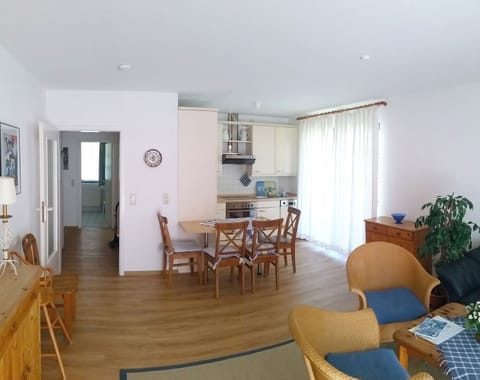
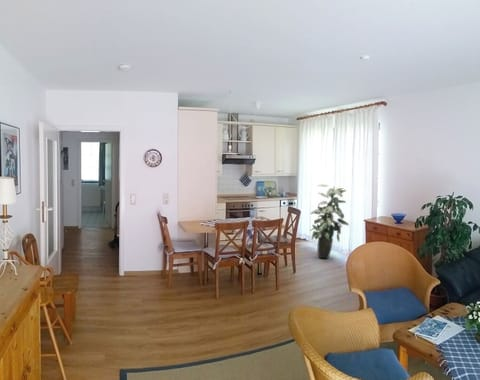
+ indoor plant (326, 221)
